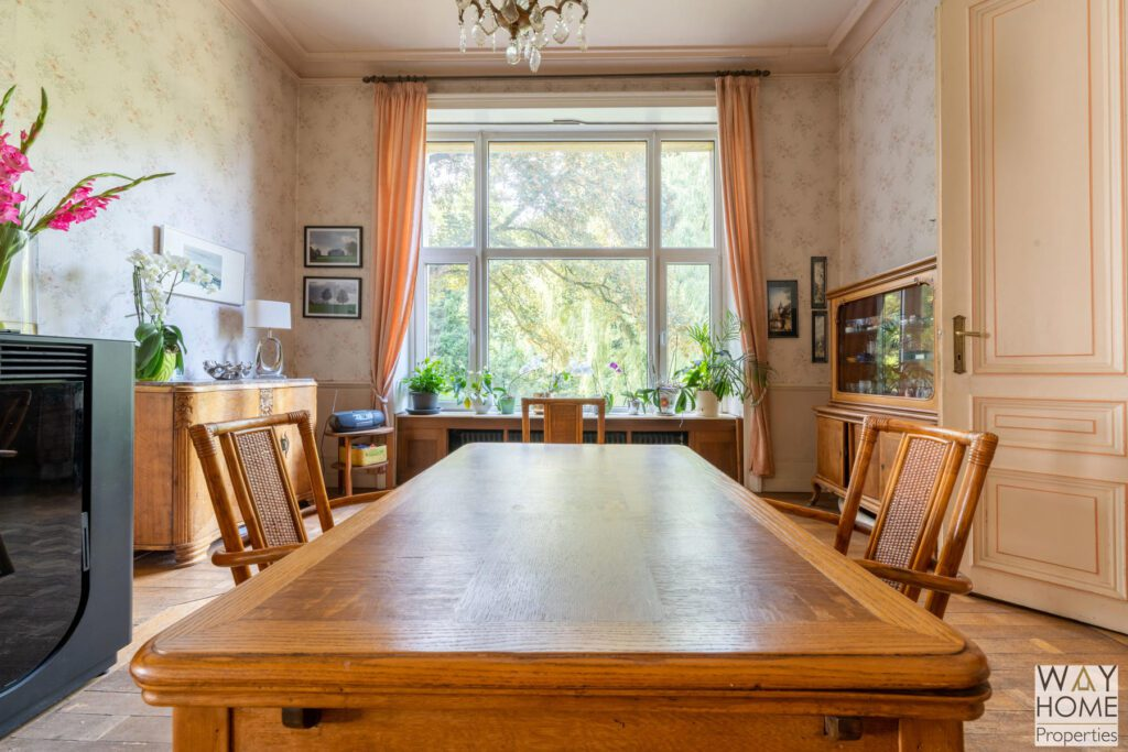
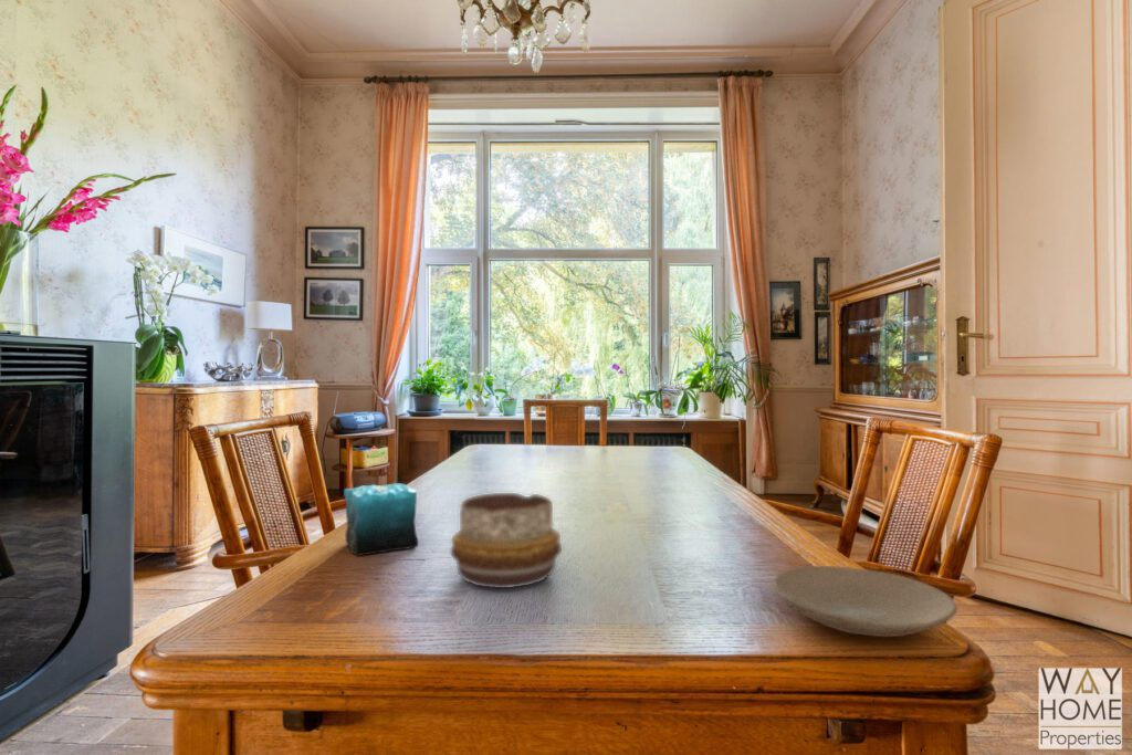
+ candle (380, 505)
+ decorative bowl (506, 537)
+ plate (859, 604)
